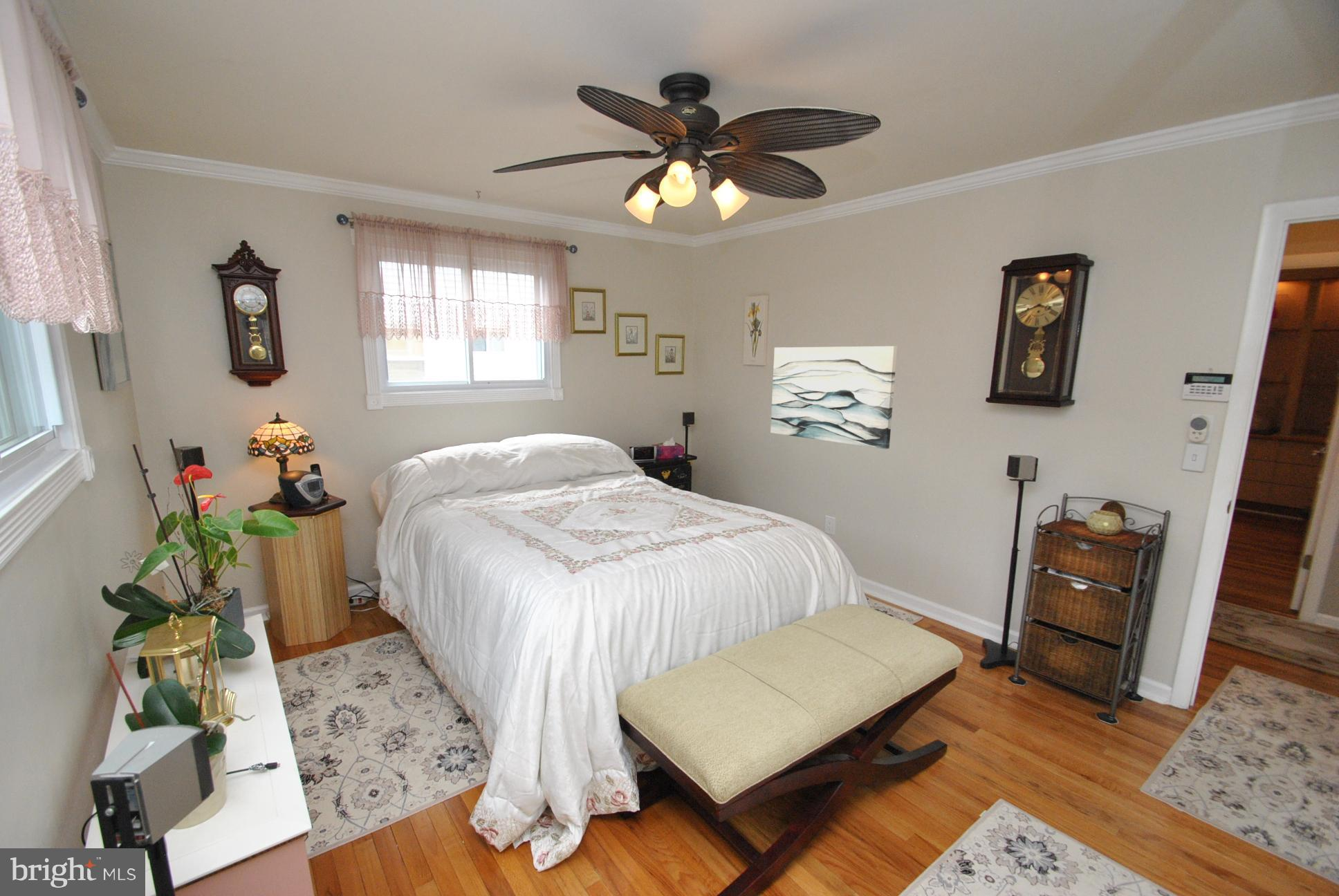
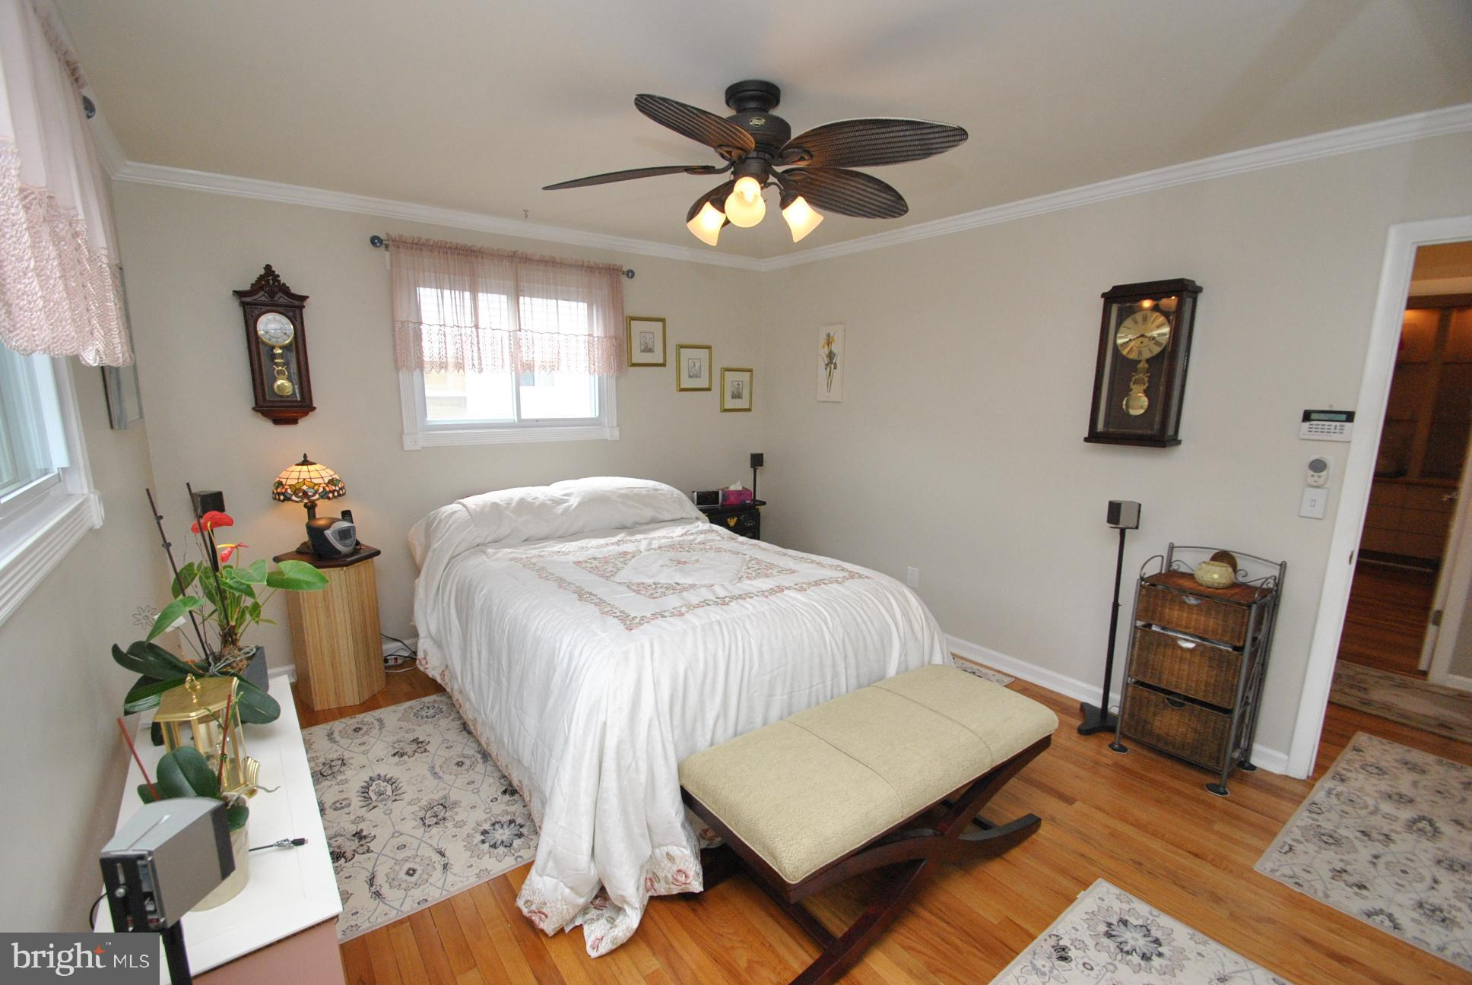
- wall art (827, 394)
